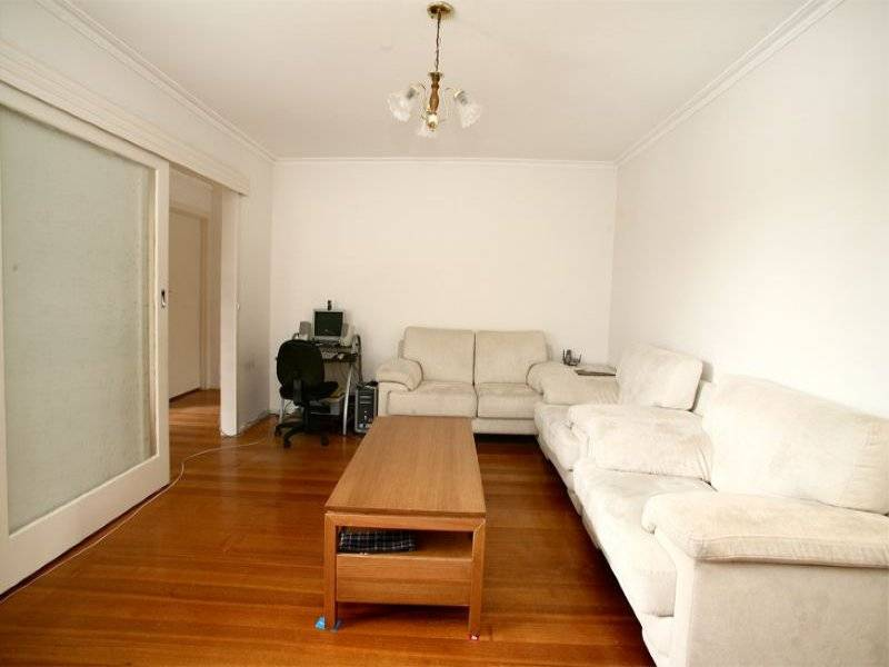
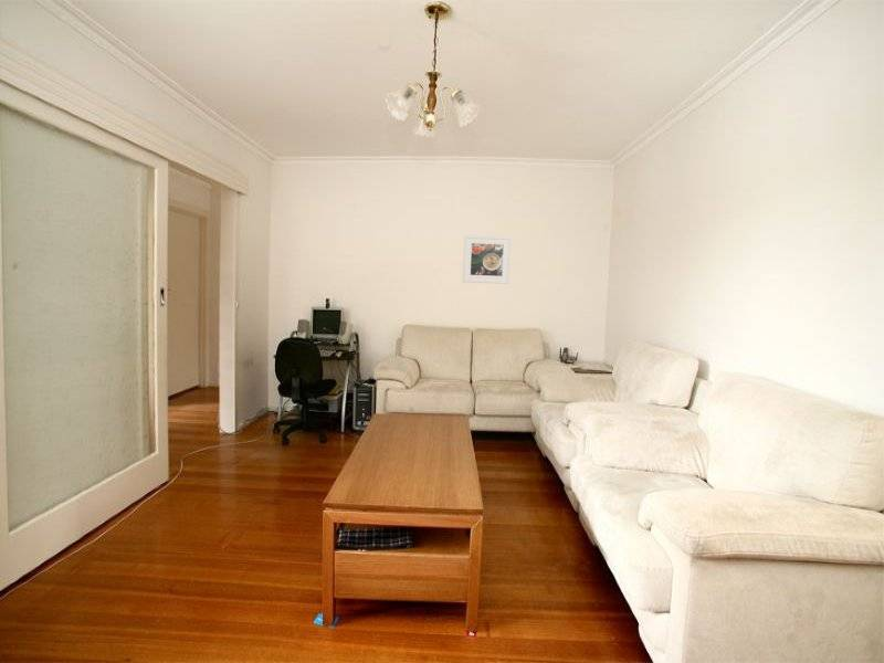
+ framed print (486, 260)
